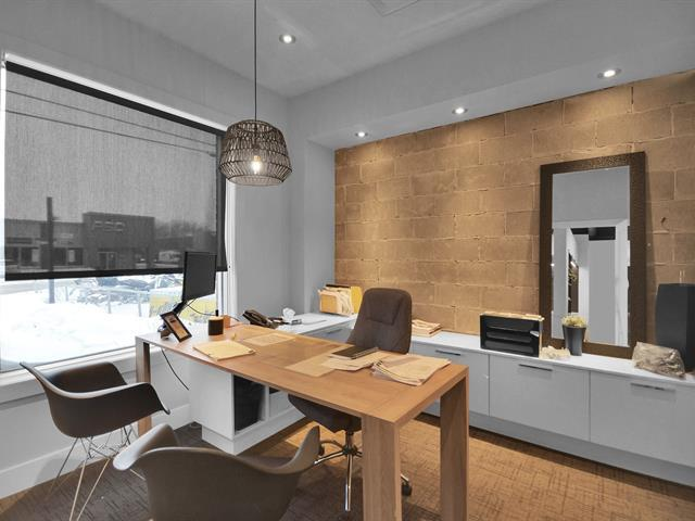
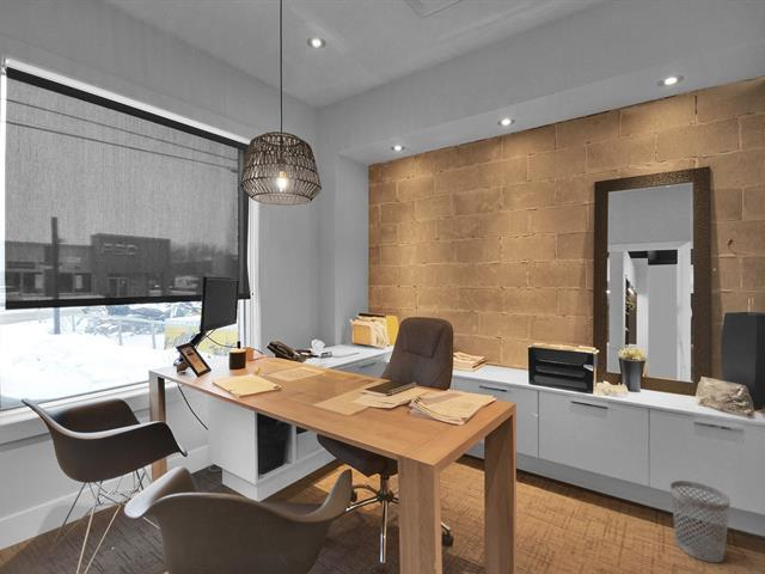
+ wastebasket (699, 520)
